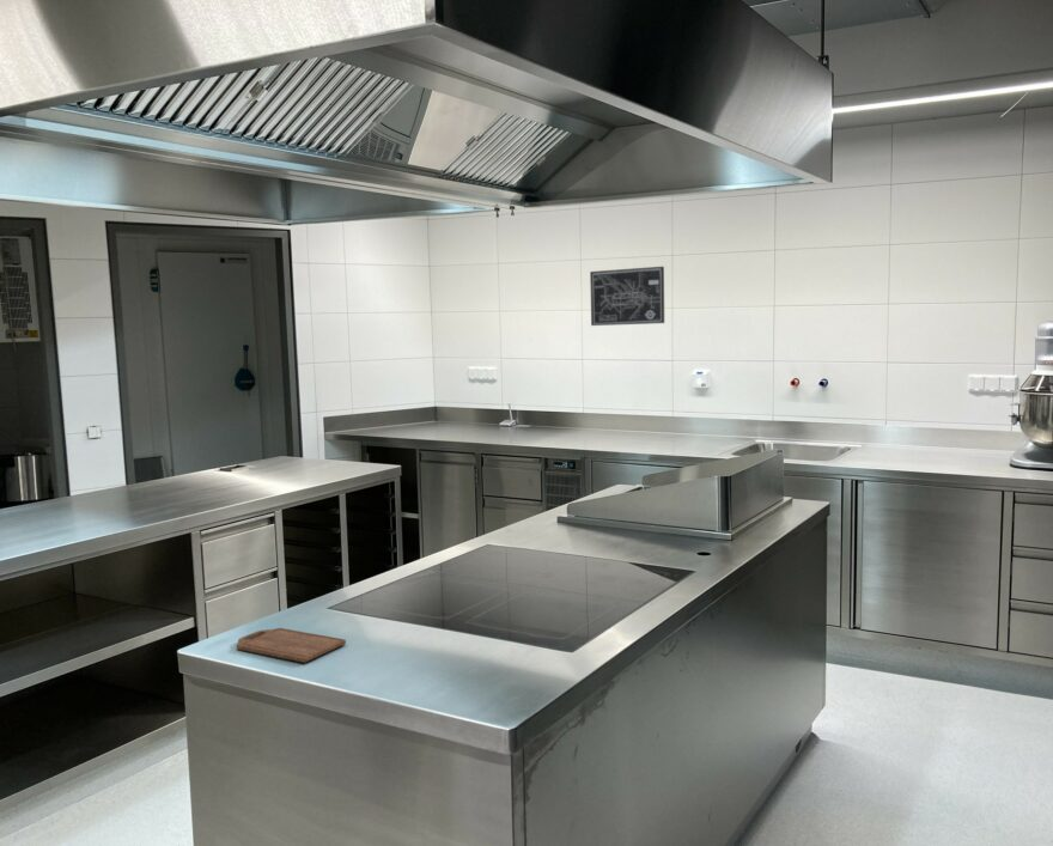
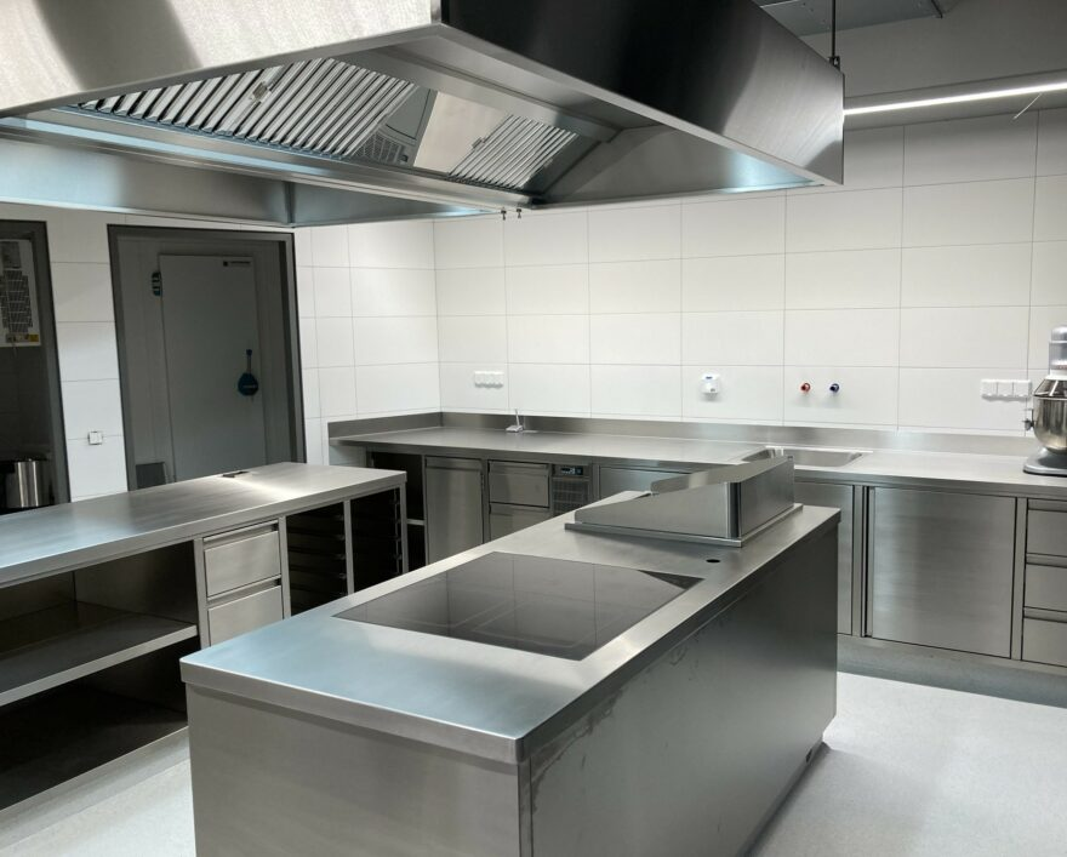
- wall art (626, 297)
- cutting board (286, 643)
